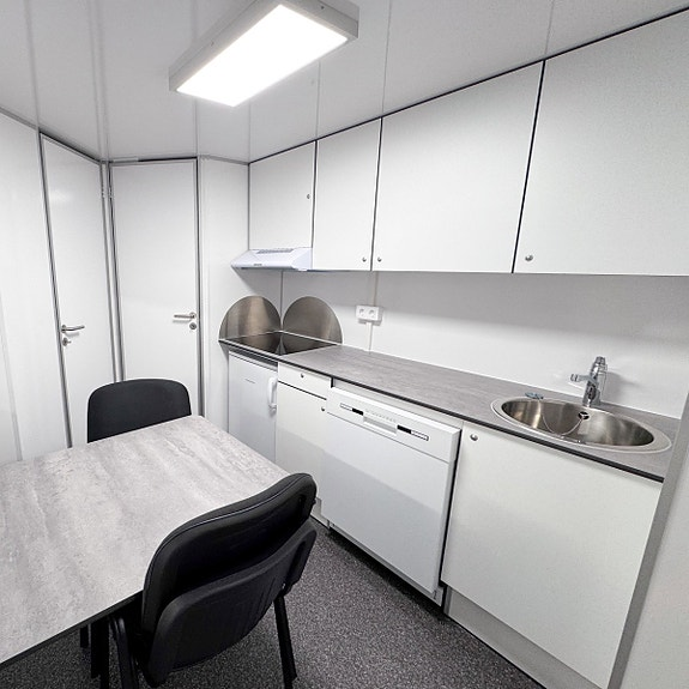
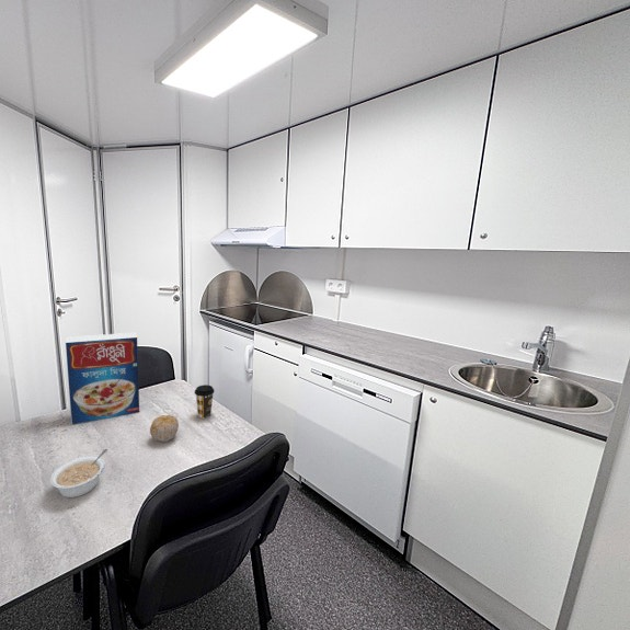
+ cereal box (104, 376)
+ coffee cup (204, 401)
+ fruit (164, 427)
+ legume (79, 476)
